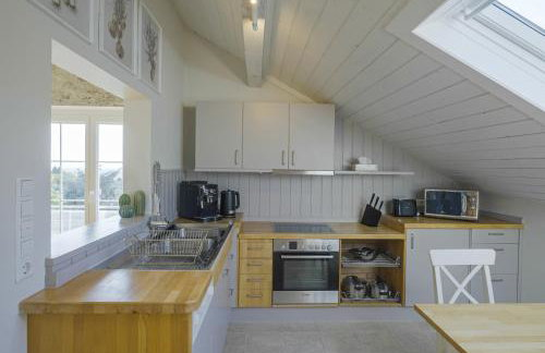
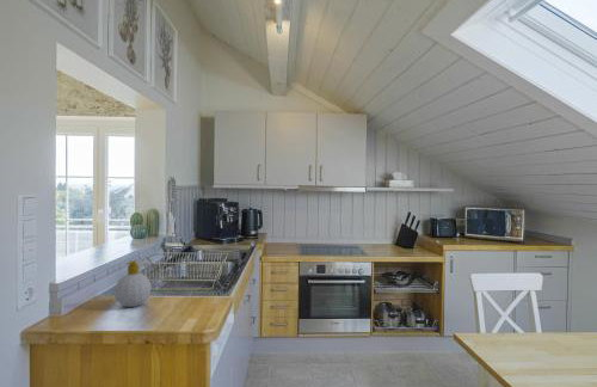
+ soap bottle (133, 282)
